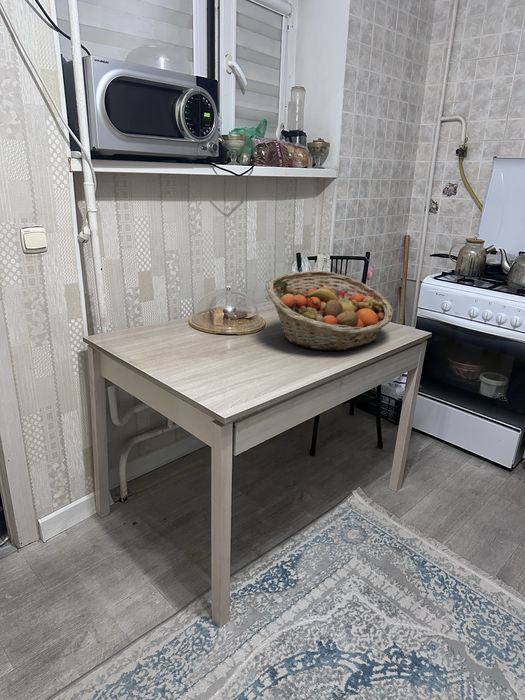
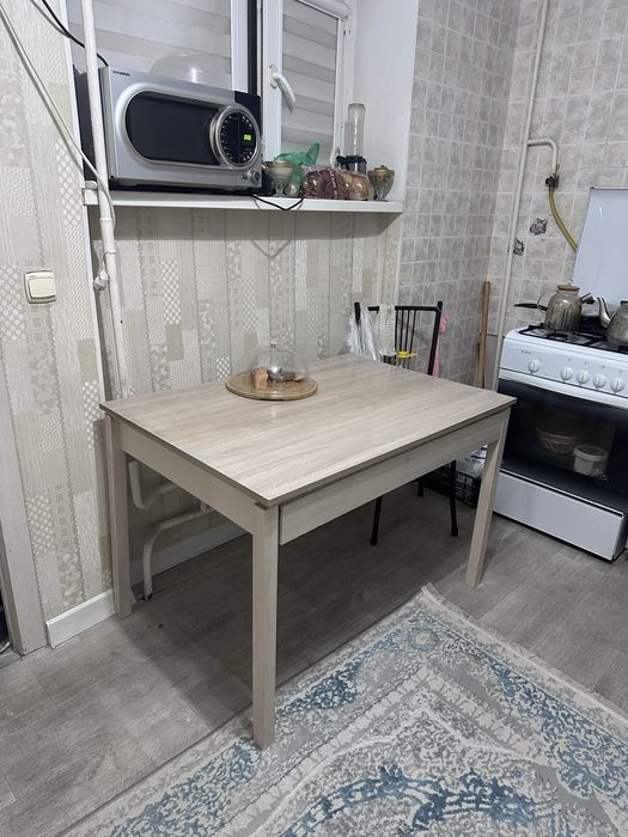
- fruit basket (329, 308)
